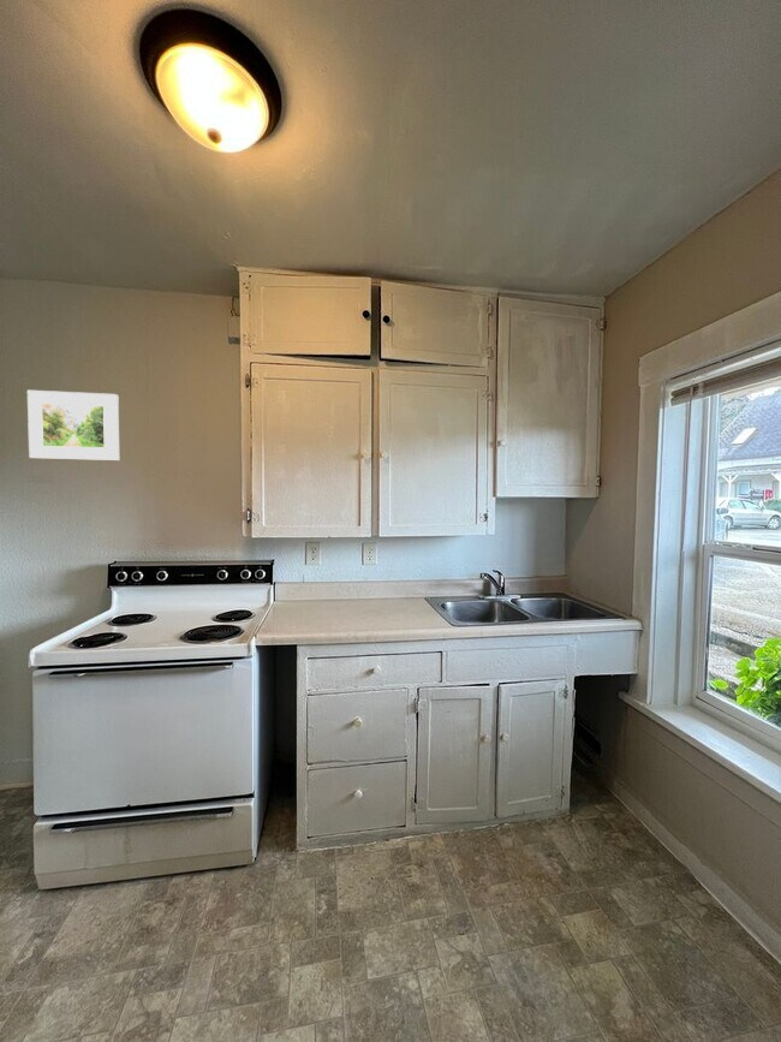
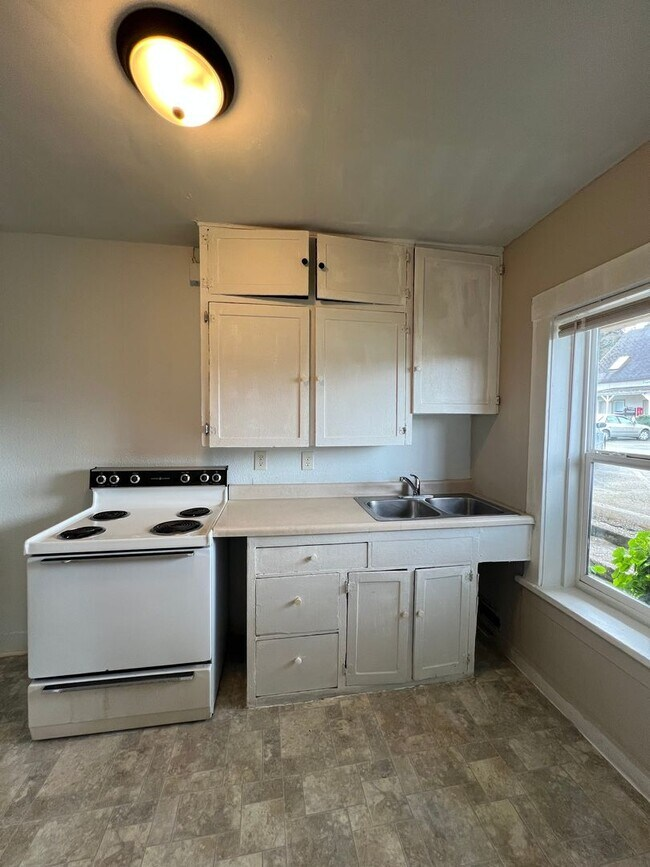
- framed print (73, 425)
